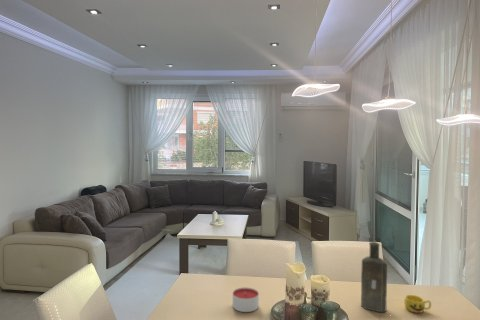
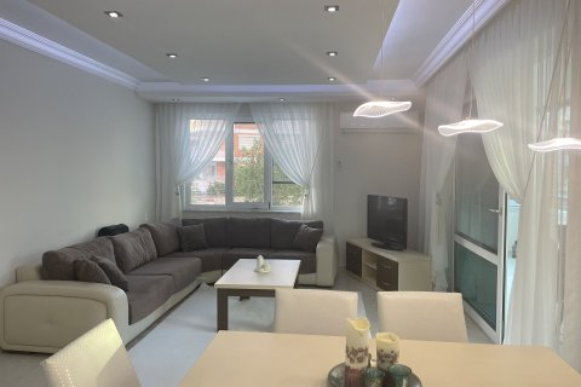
- candle (245, 298)
- cup (417, 304)
- bottle (376, 275)
